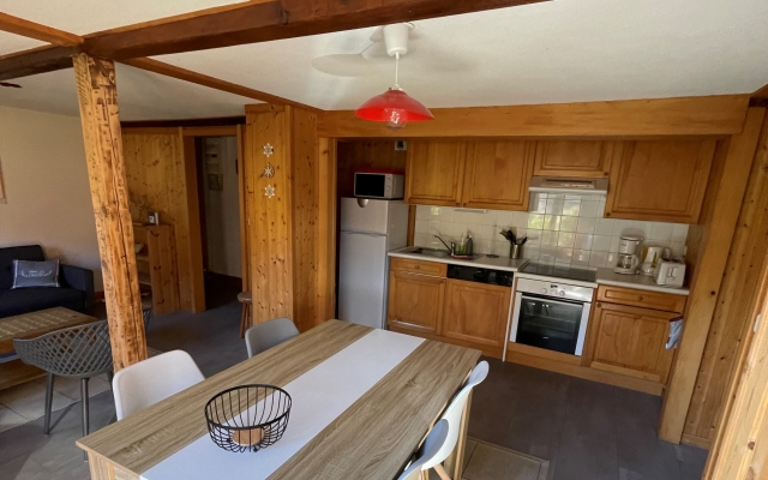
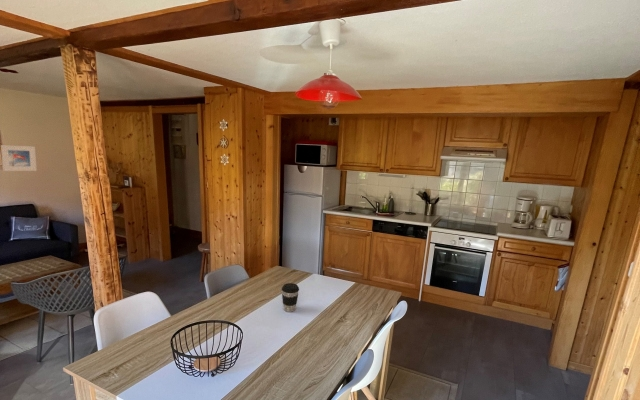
+ coffee cup (290, 297)
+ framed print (19, 158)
